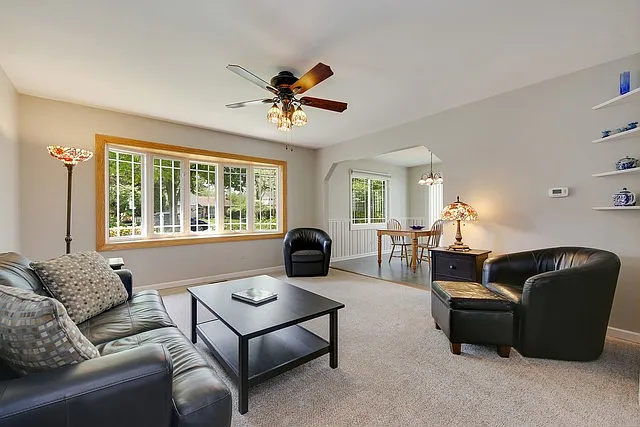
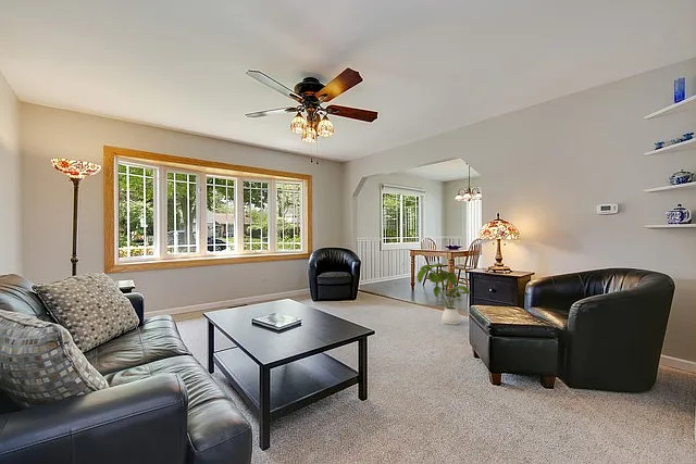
+ house plant (440, 293)
